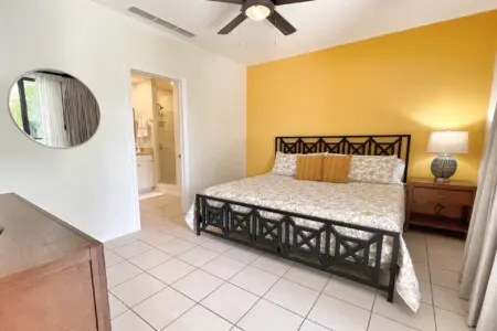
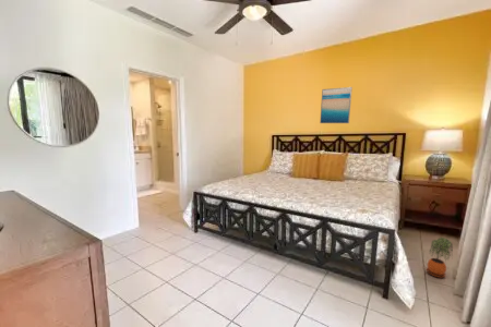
+ wall art (335, 106)
+ potted plant (440, 257)
